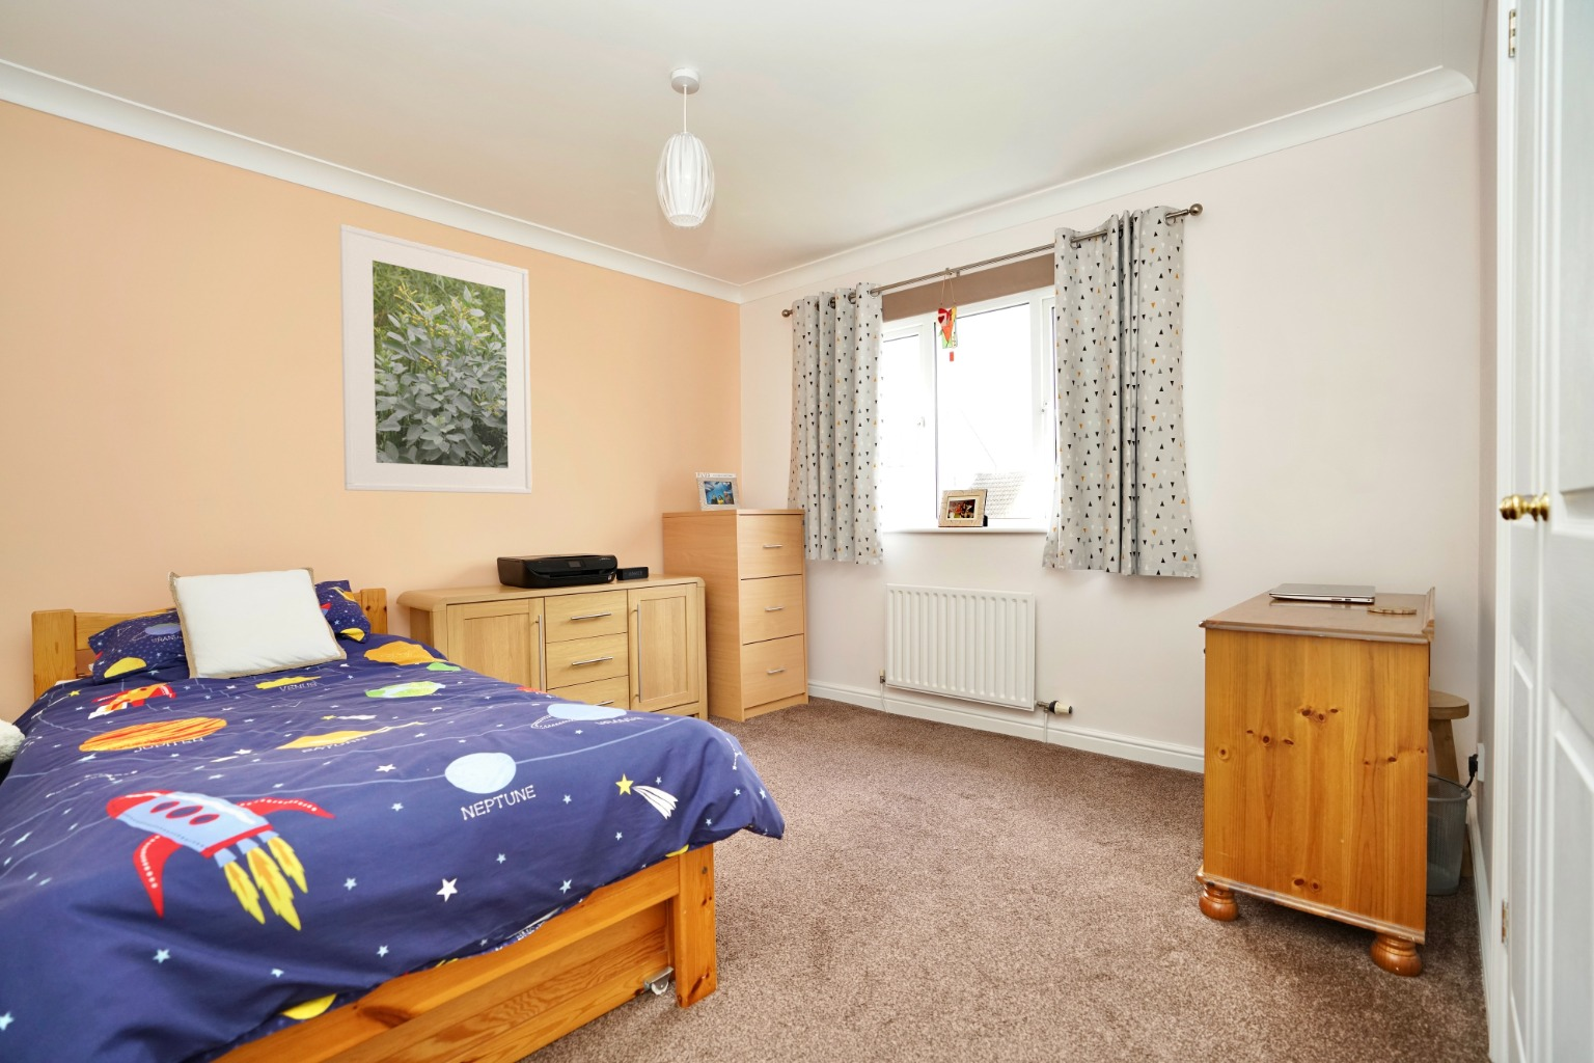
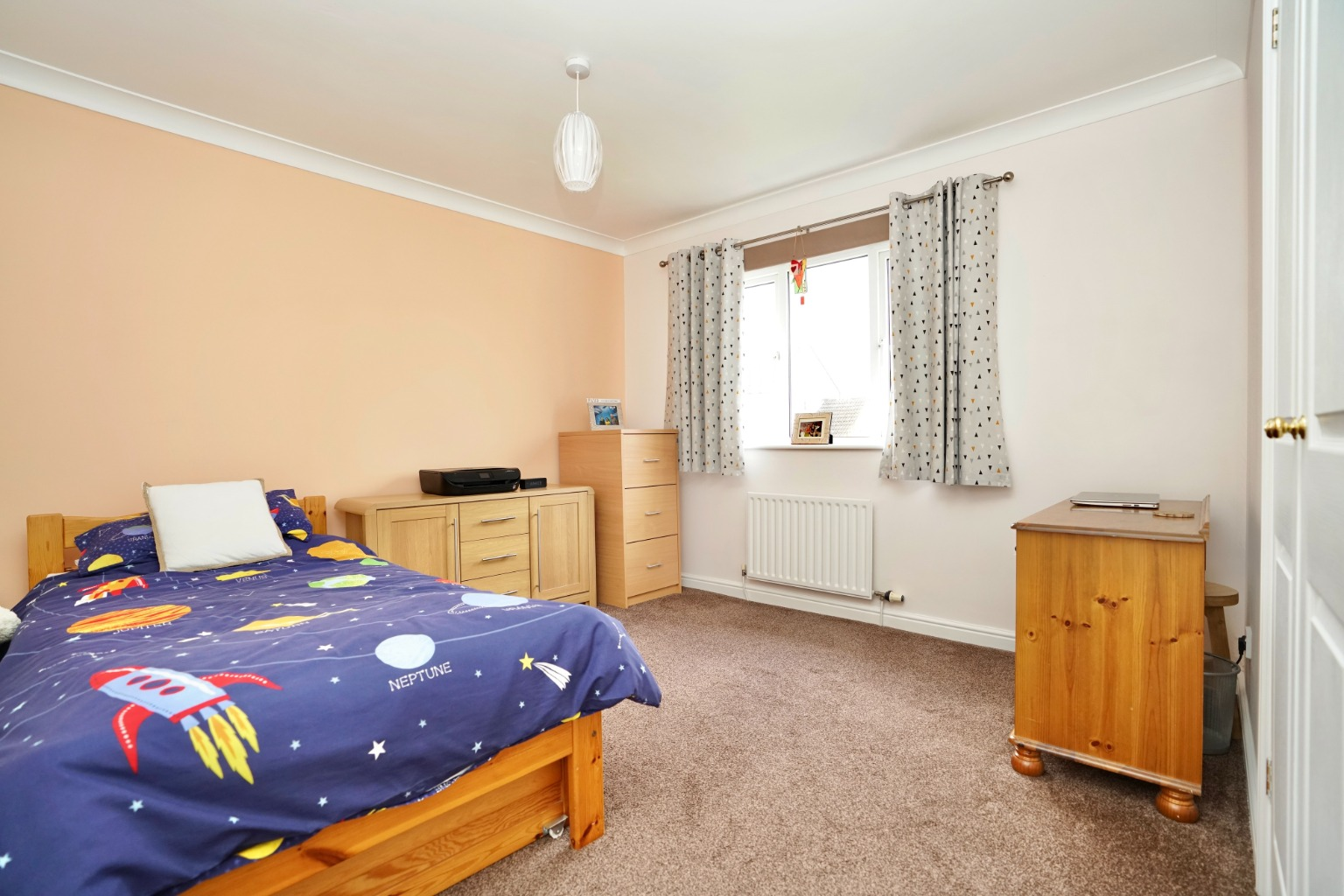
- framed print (444, 370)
